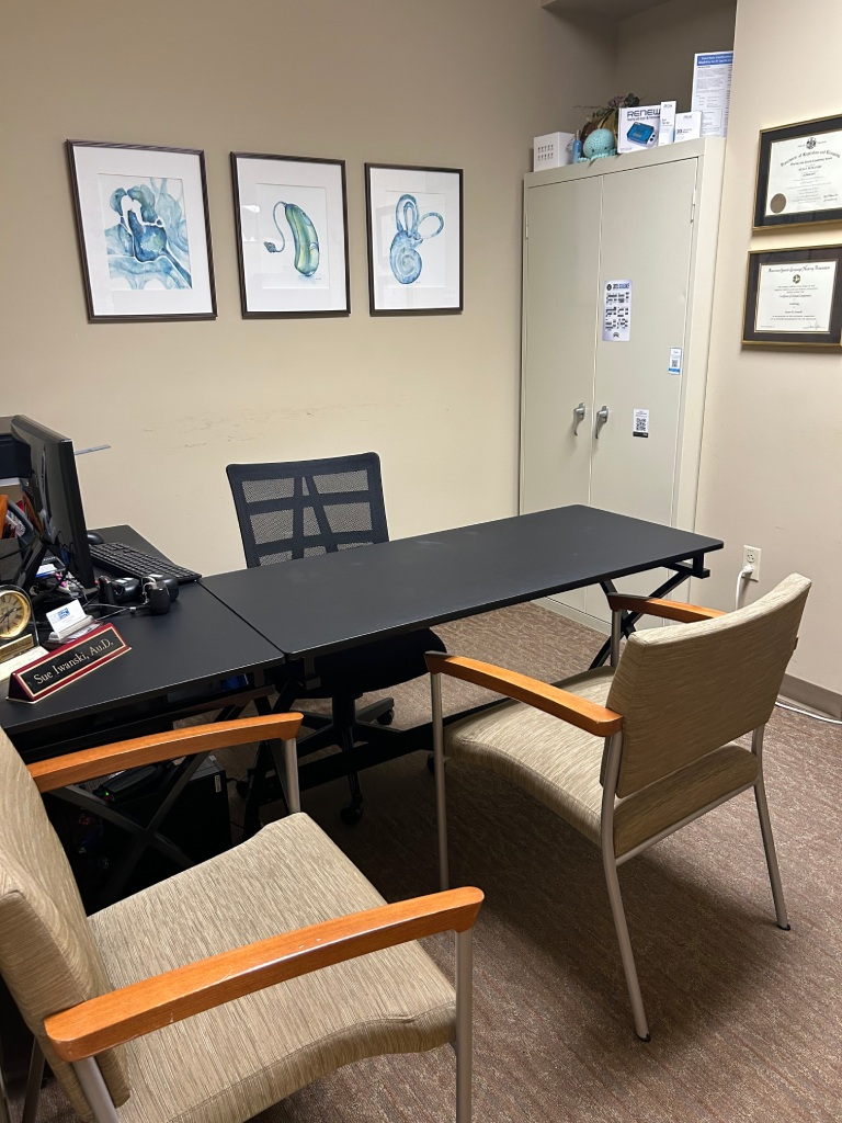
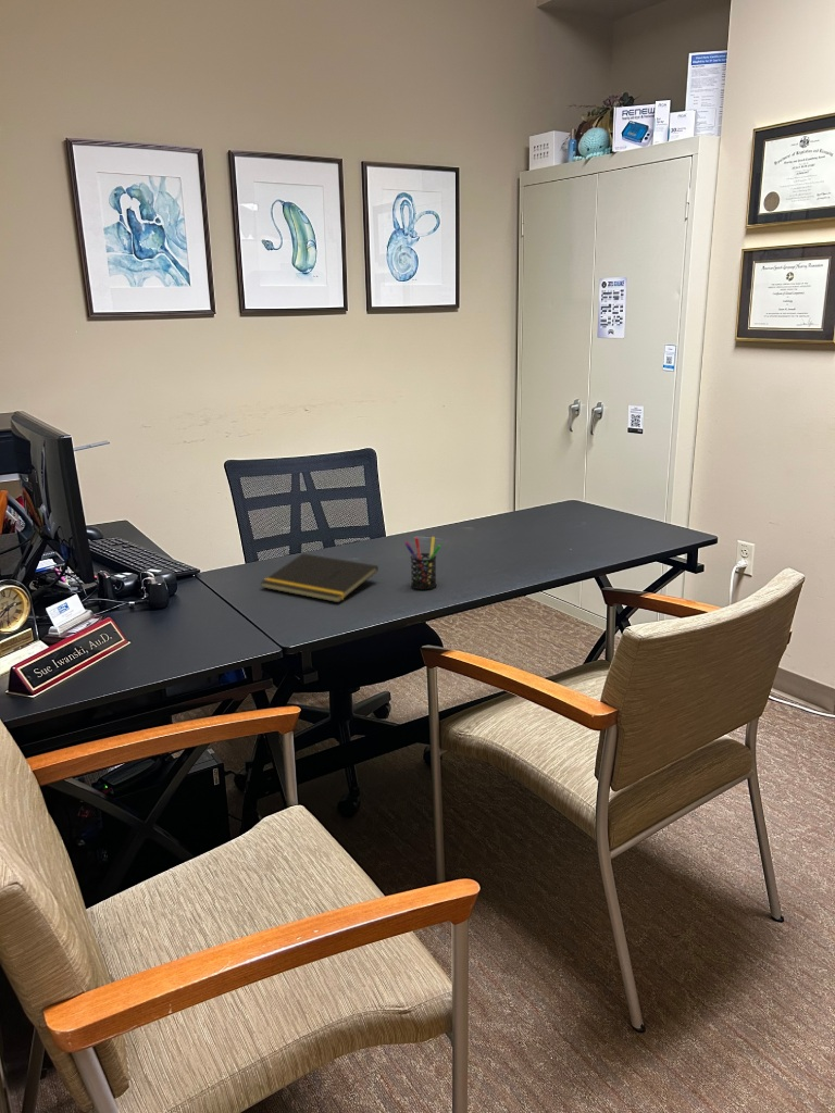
+ pen holder (425, 561)
+ notepad (320, 576)
